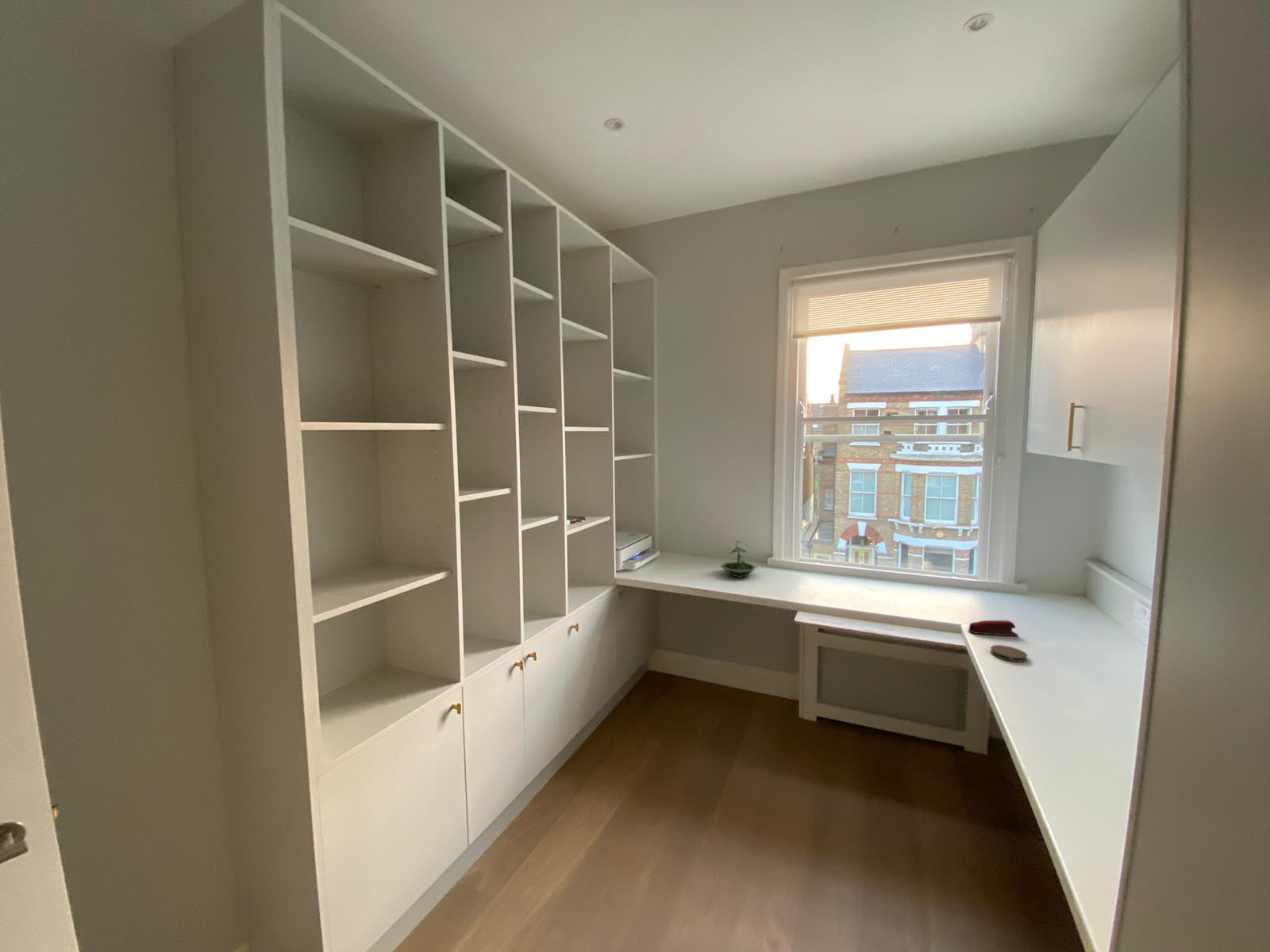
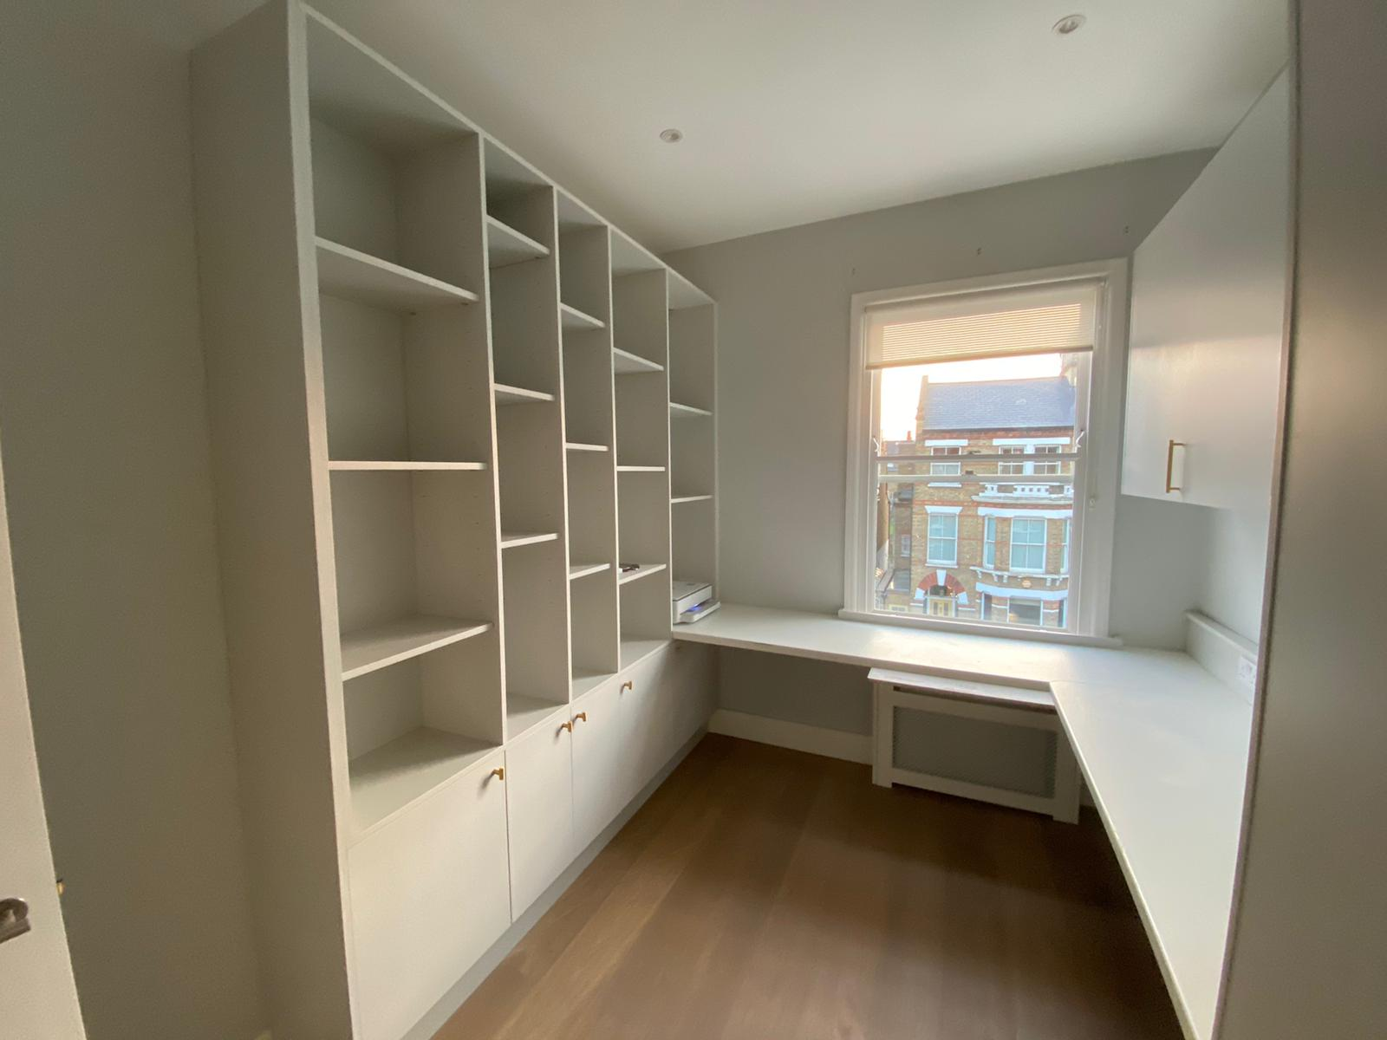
- stapler (992, 627)
- terrarium (738, 547)
- coaster (1008, 653)
